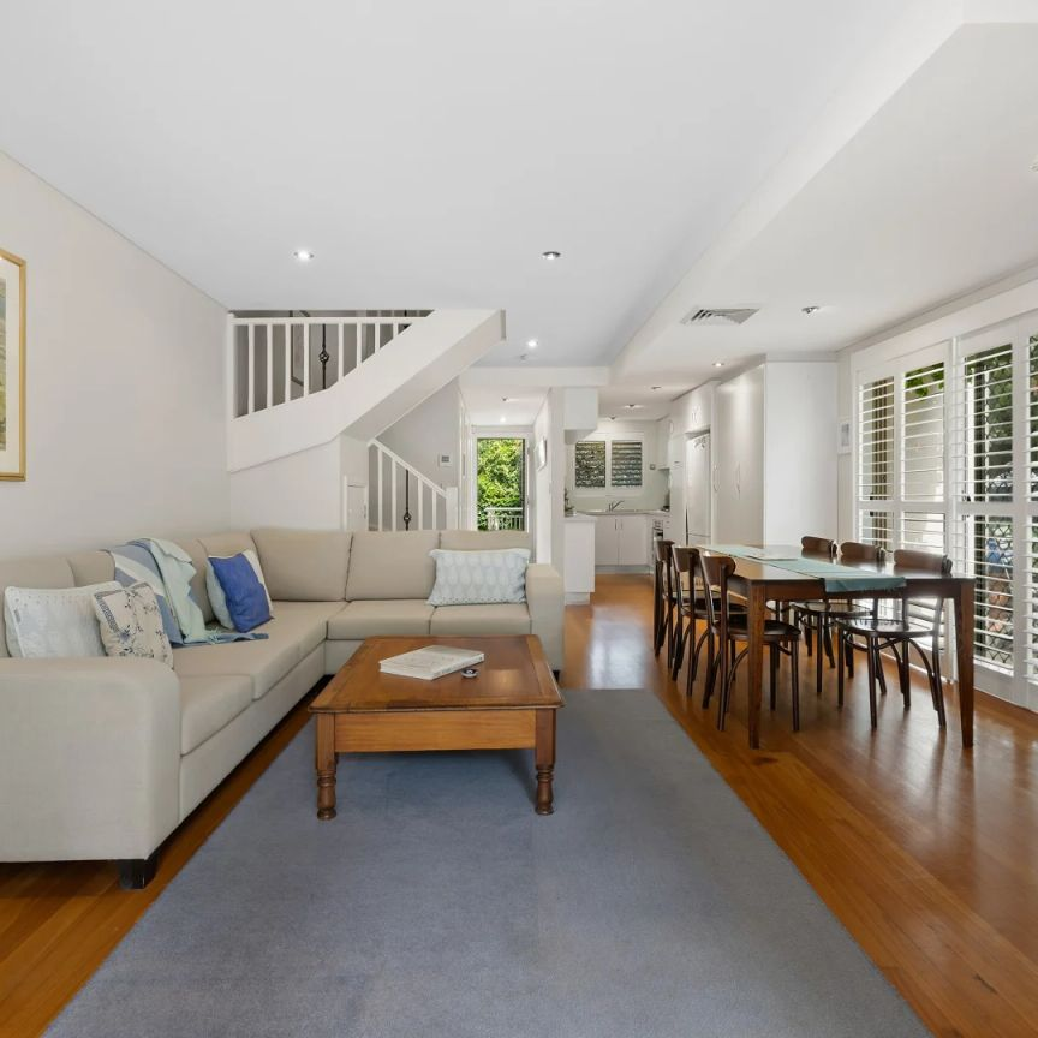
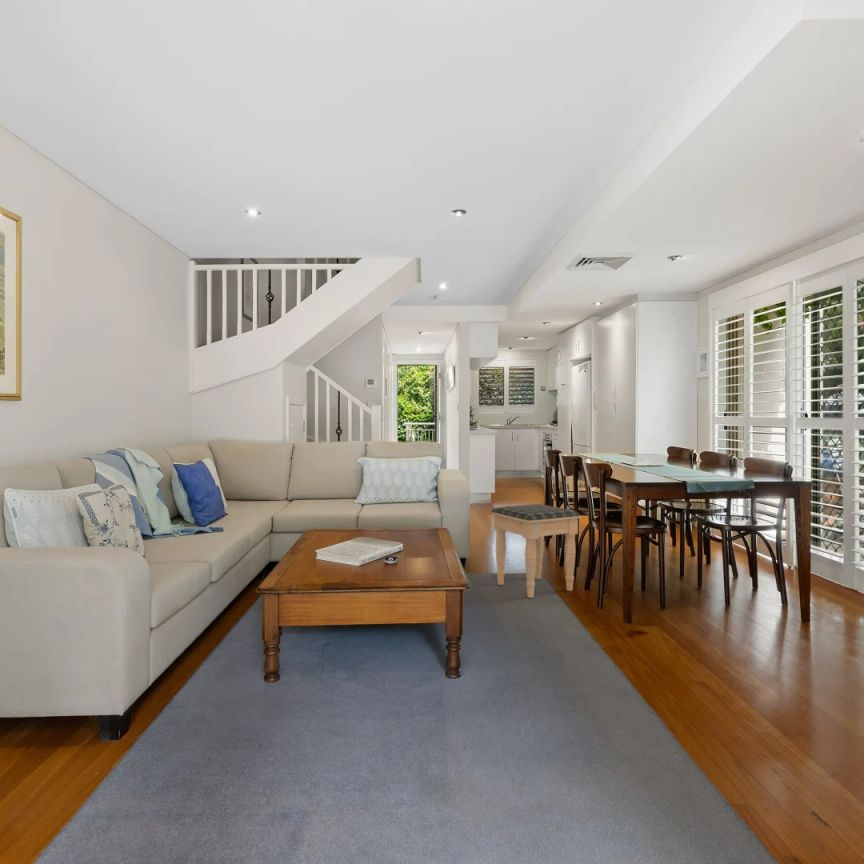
+ footstool (534, 547)
